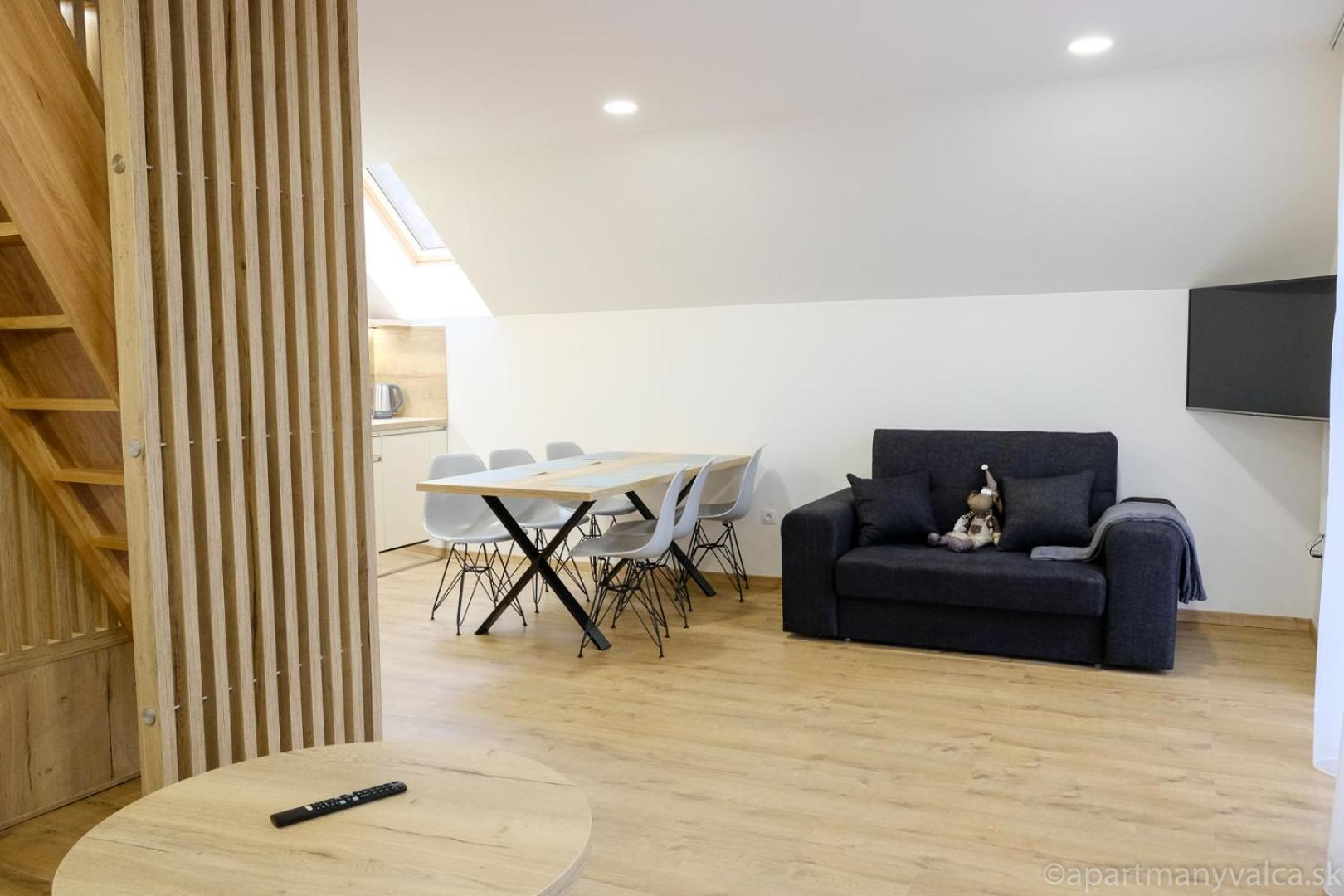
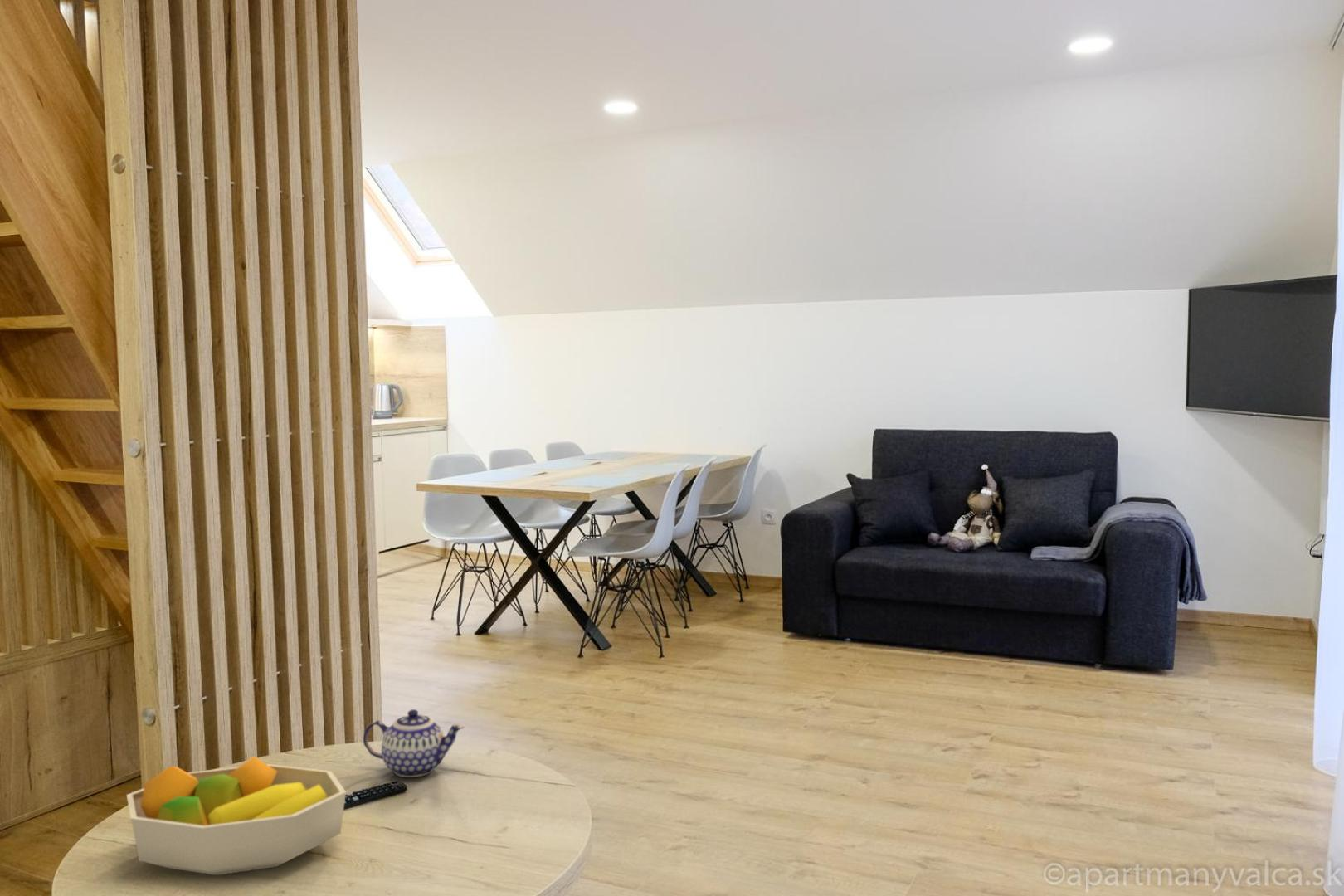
+ fruit bowl (236, 808)
+ teapot (413, 740)
